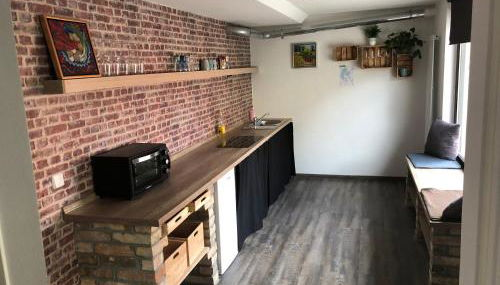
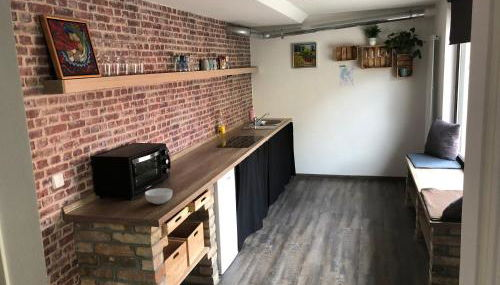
+ cereal bowl (159, 196)
